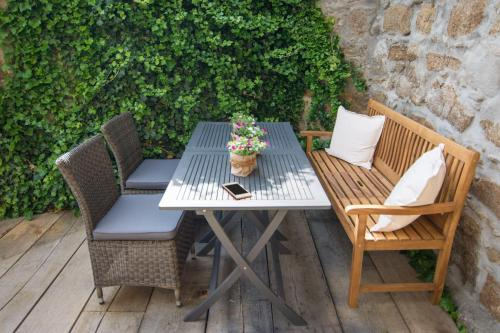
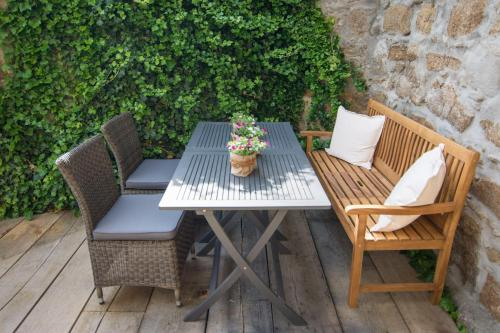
- cell phone (236, 190)
